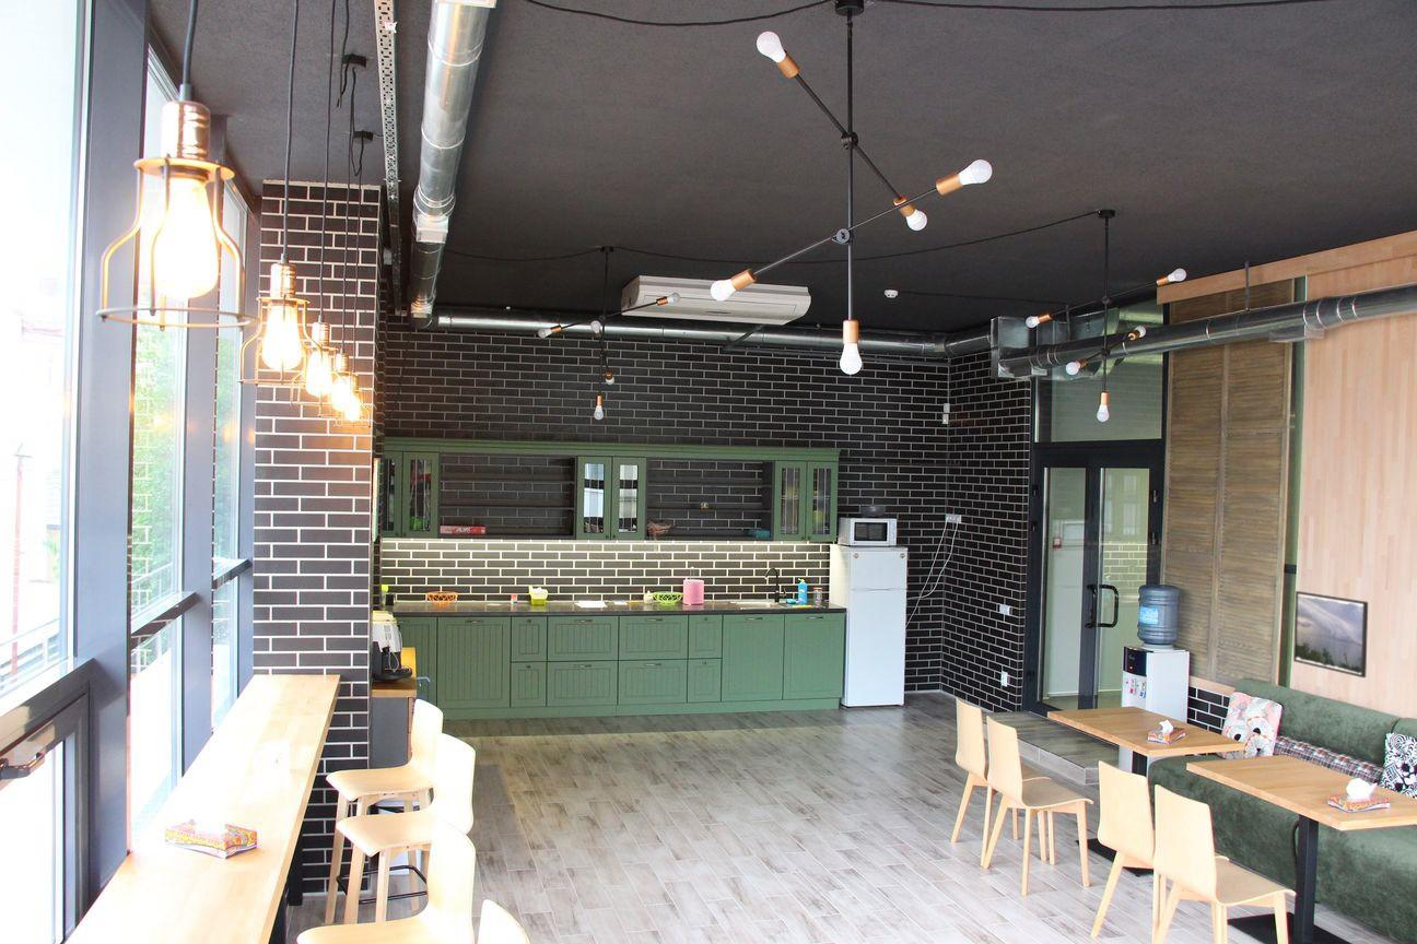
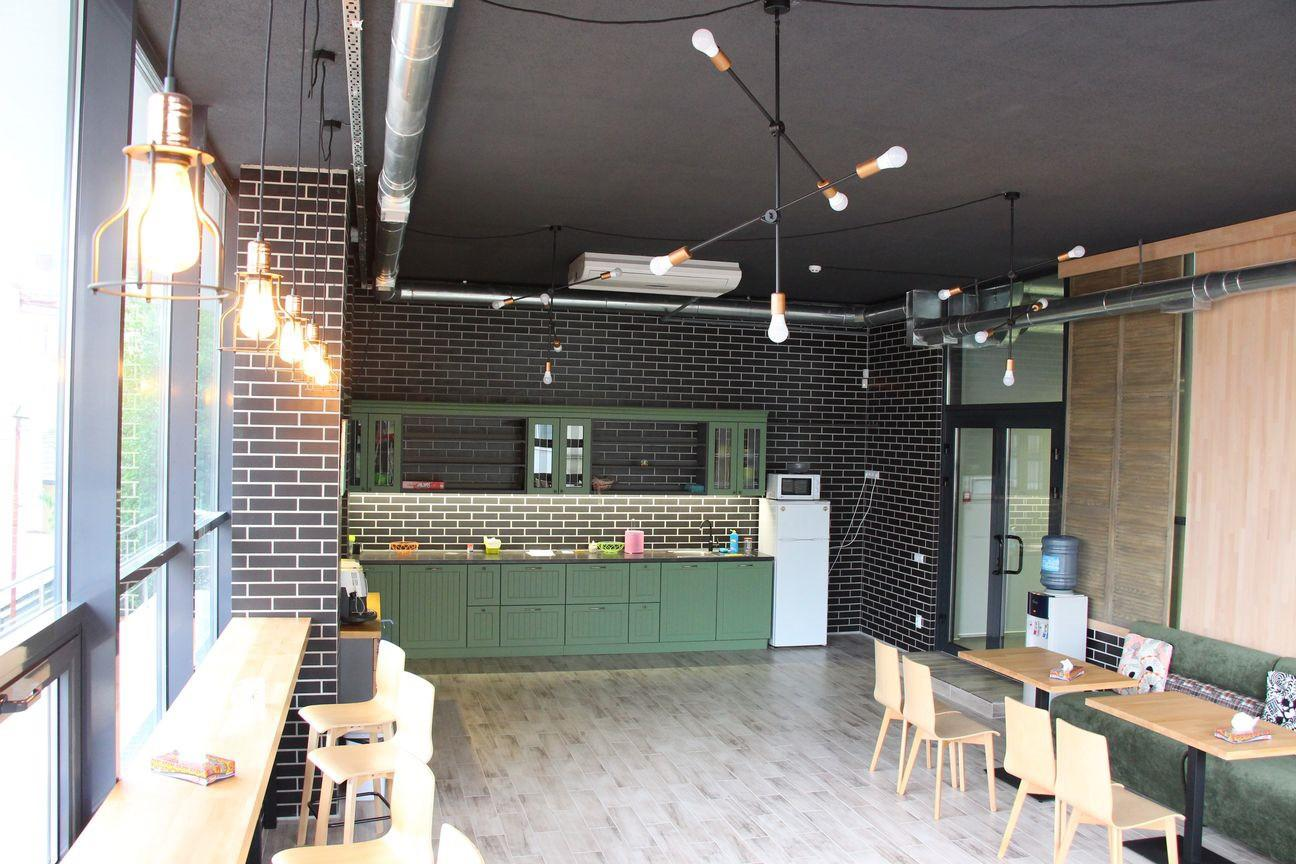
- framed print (1328, 633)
